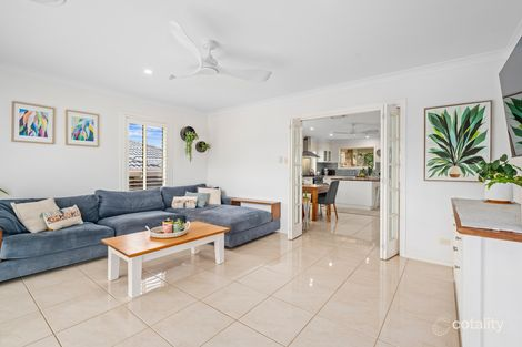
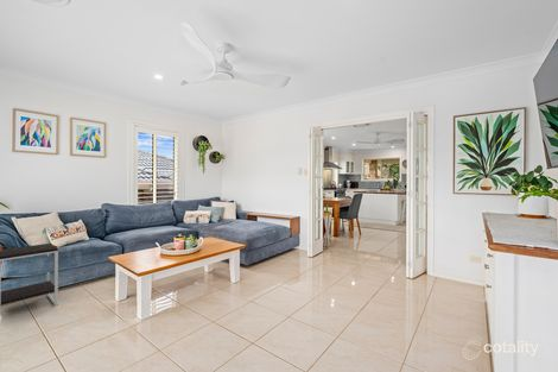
+ side table (26, 285)
